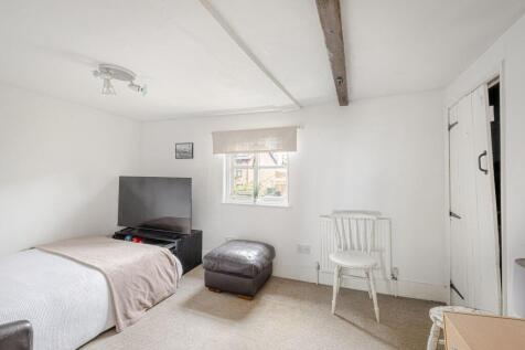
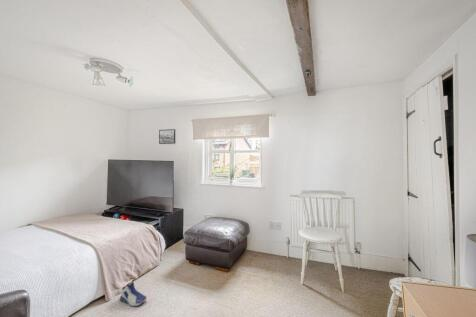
+ sneaker (131, 292)
